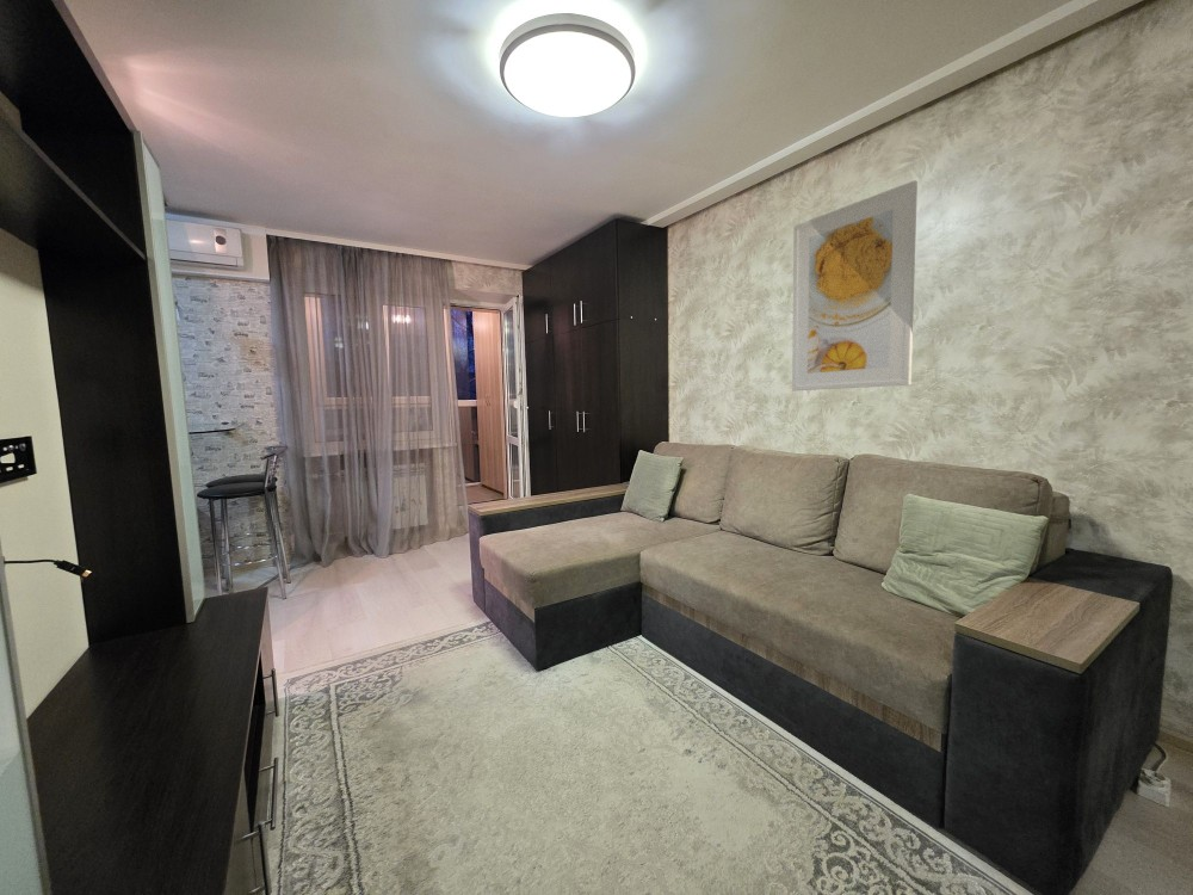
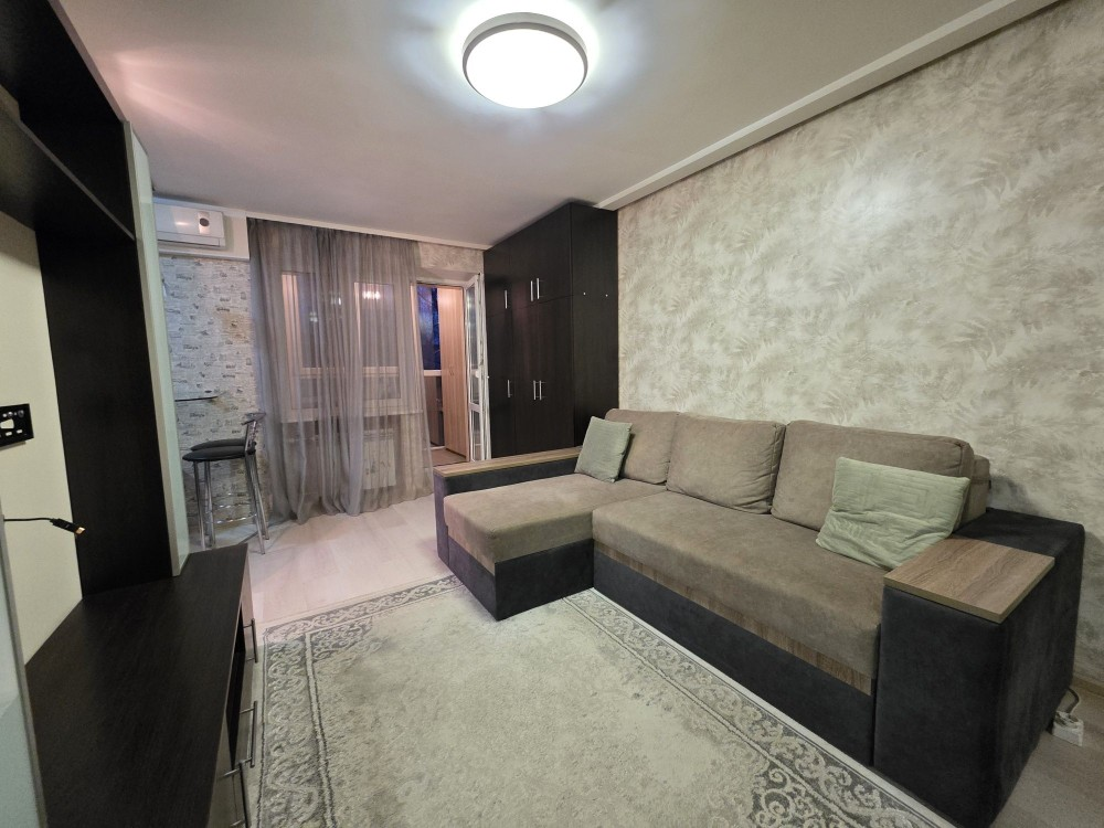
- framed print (847, 298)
